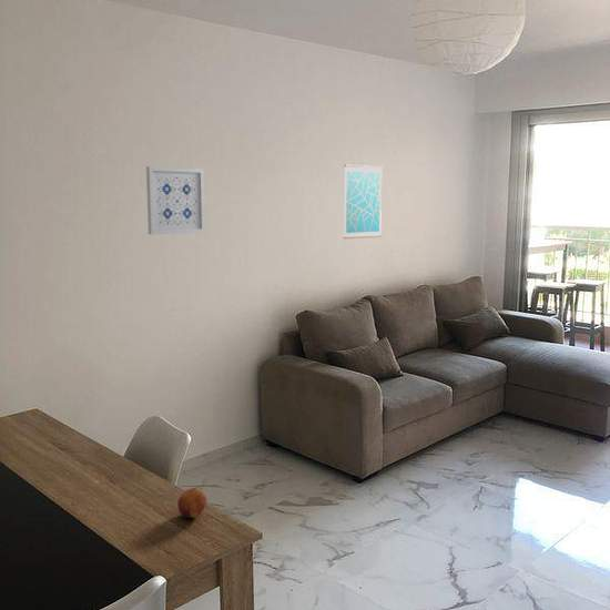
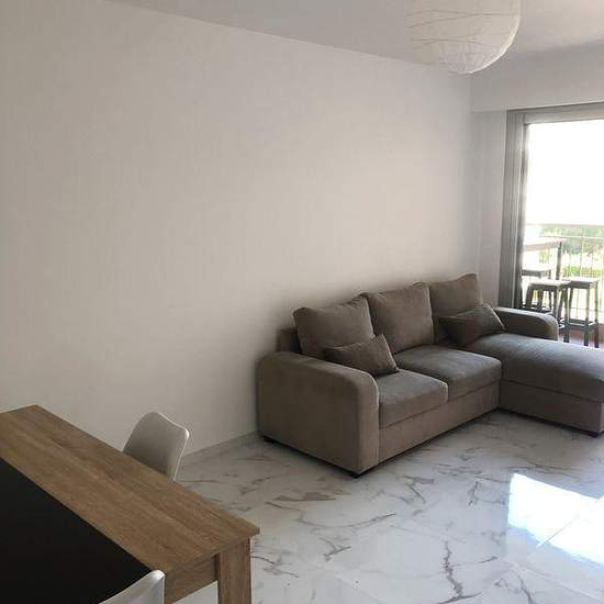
- wall art (176, 201)
- fruit (192, 501)
- wall art (363, 202)
